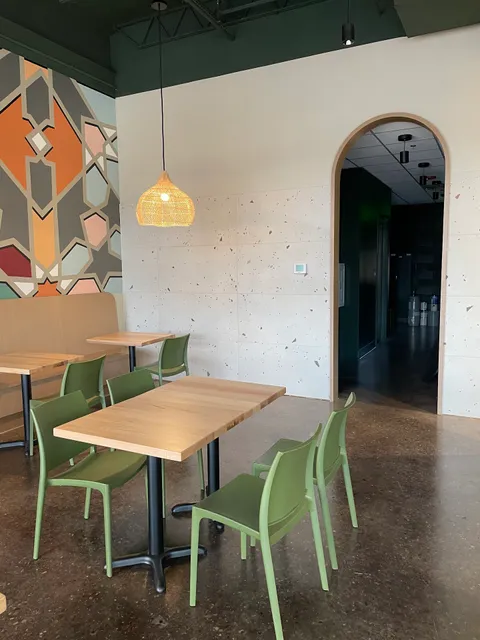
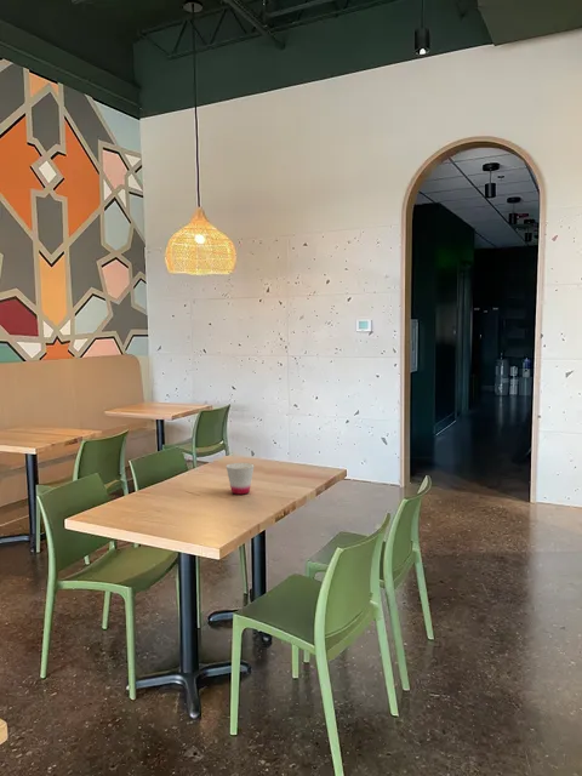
+ cup (240, 479)
